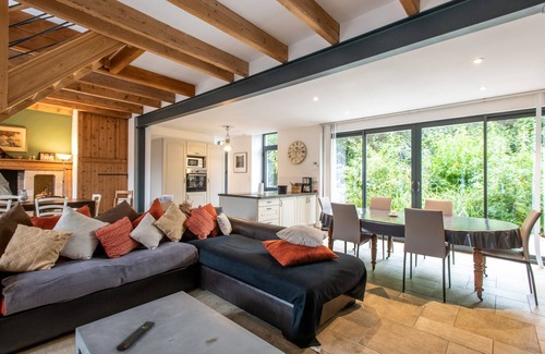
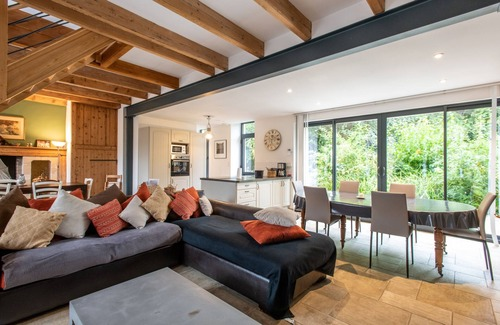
- remote control (136, 334)
